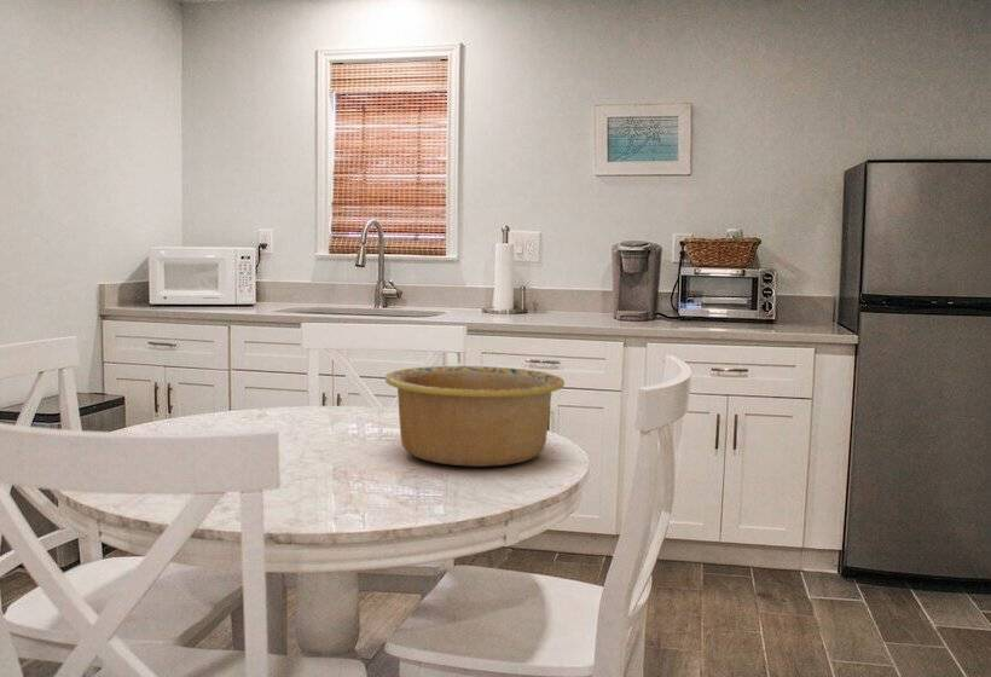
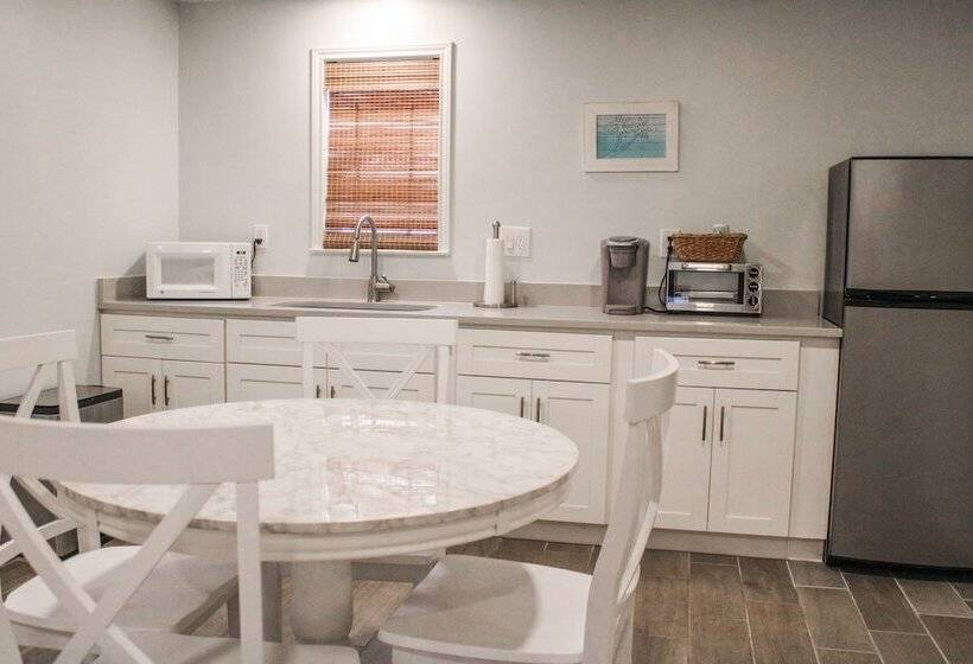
- bowl (474, 416)
